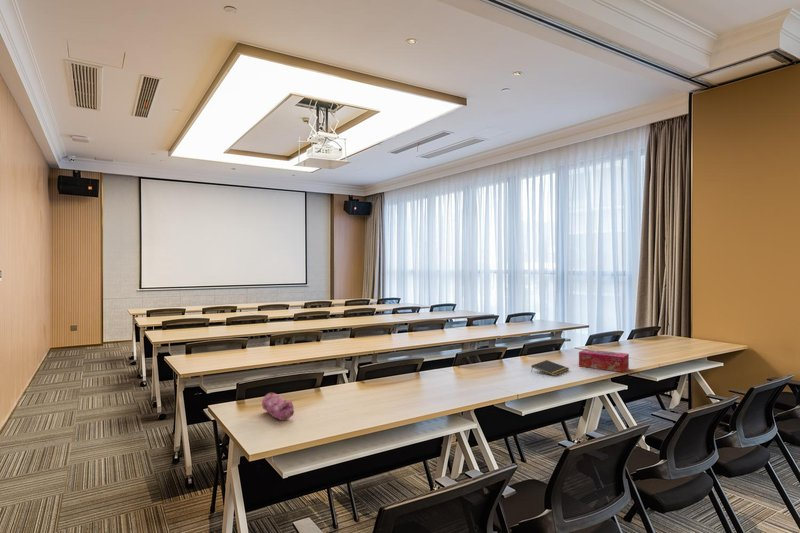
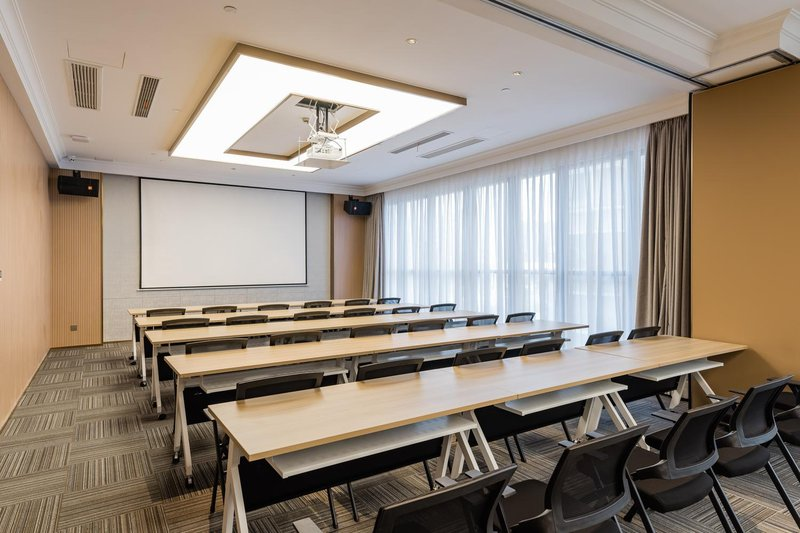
- tissue box (603, 360)
- notepad (550, 367)
- pencil case (277, 405)
